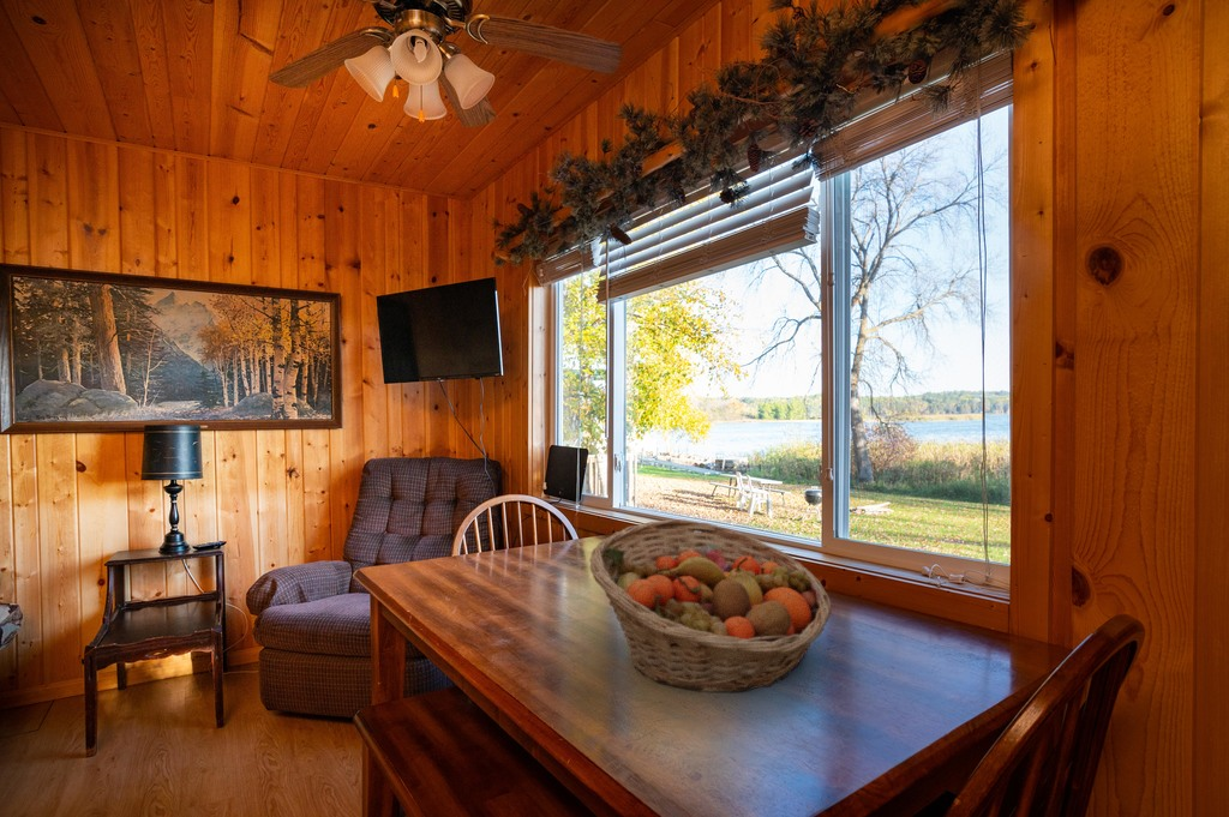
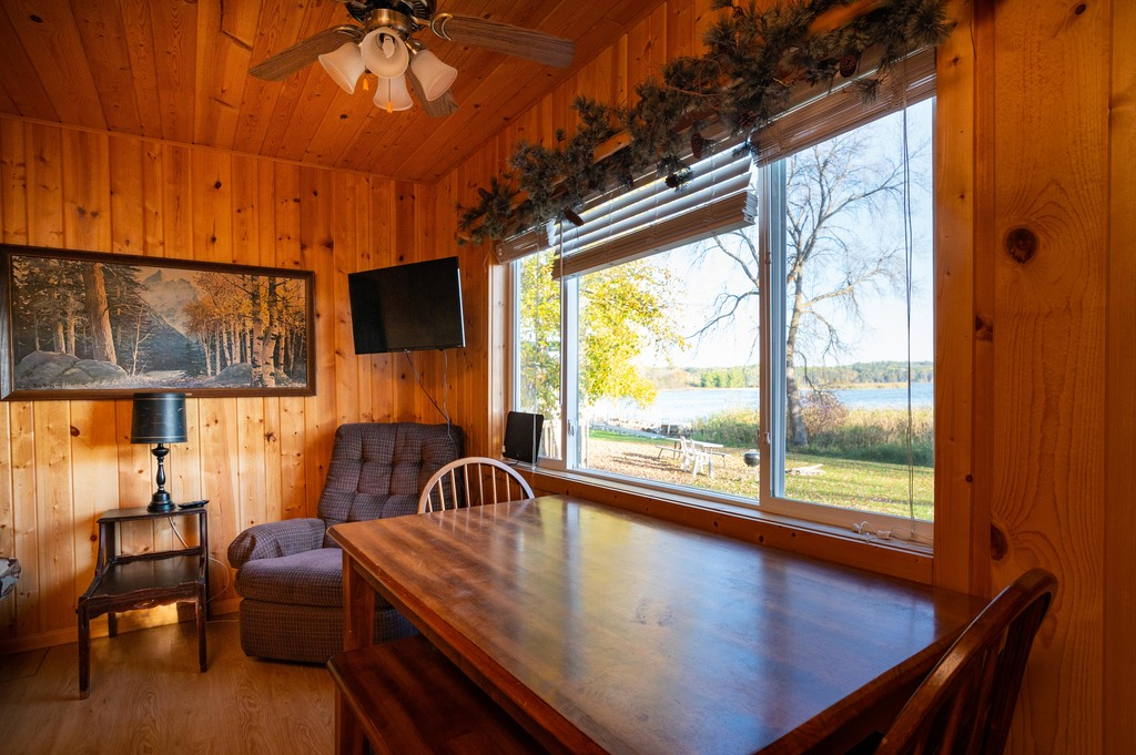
- fruit basket (711, 594)
